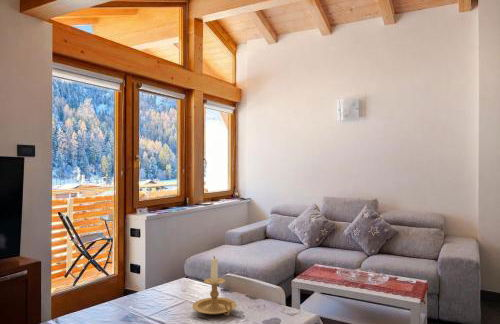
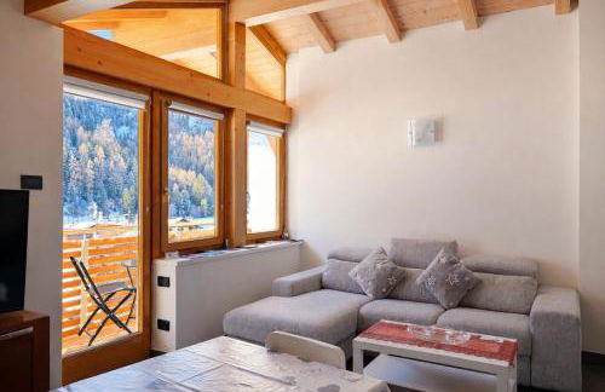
- candle holder (214, 283)
